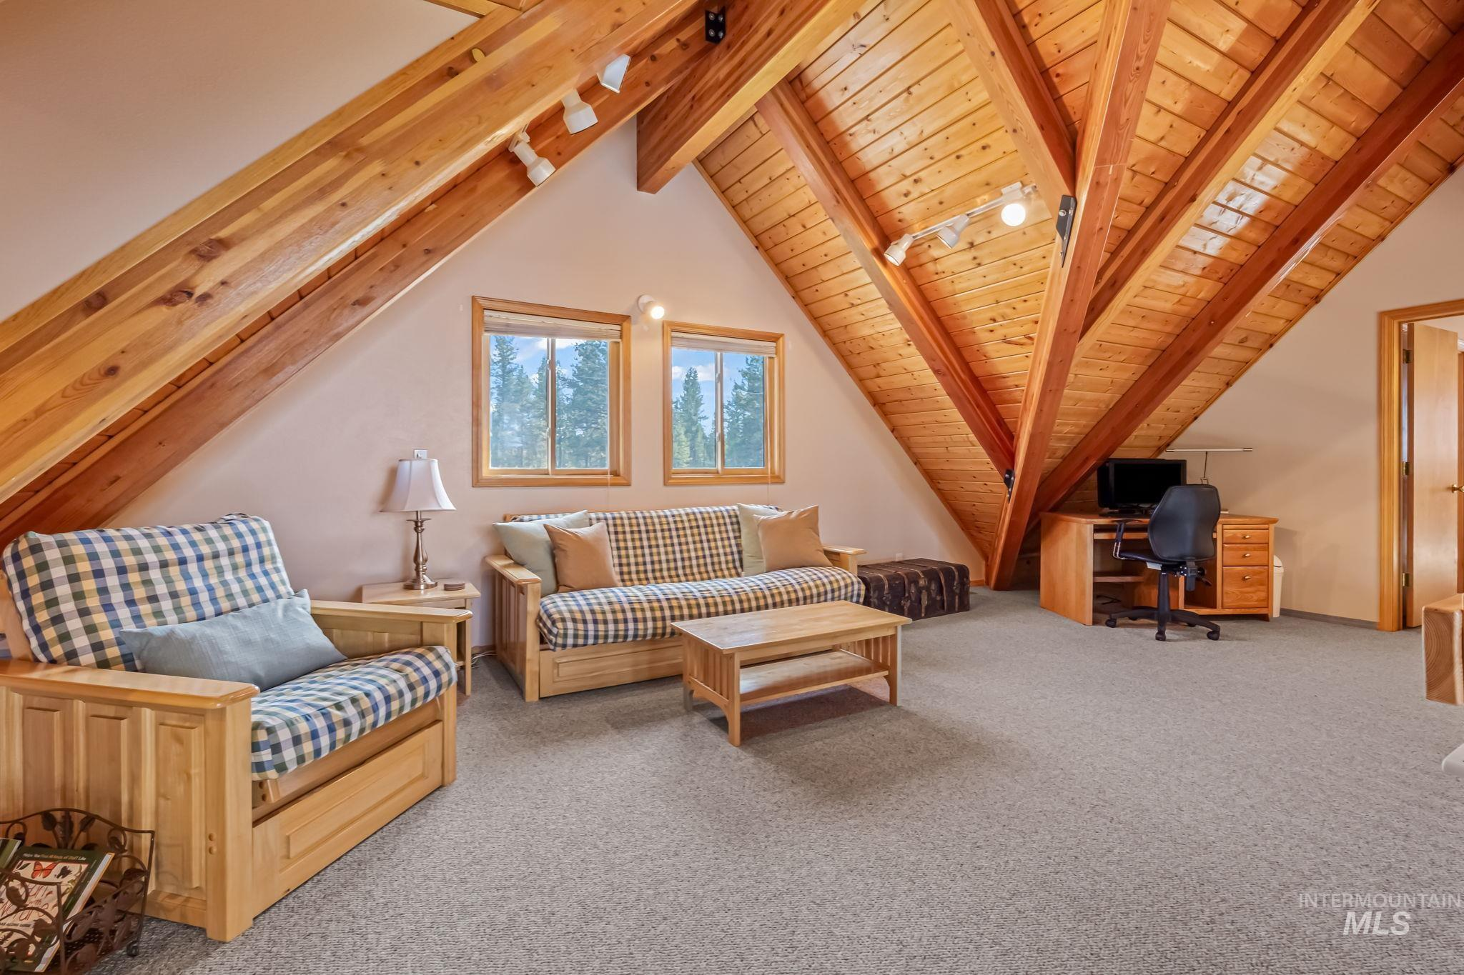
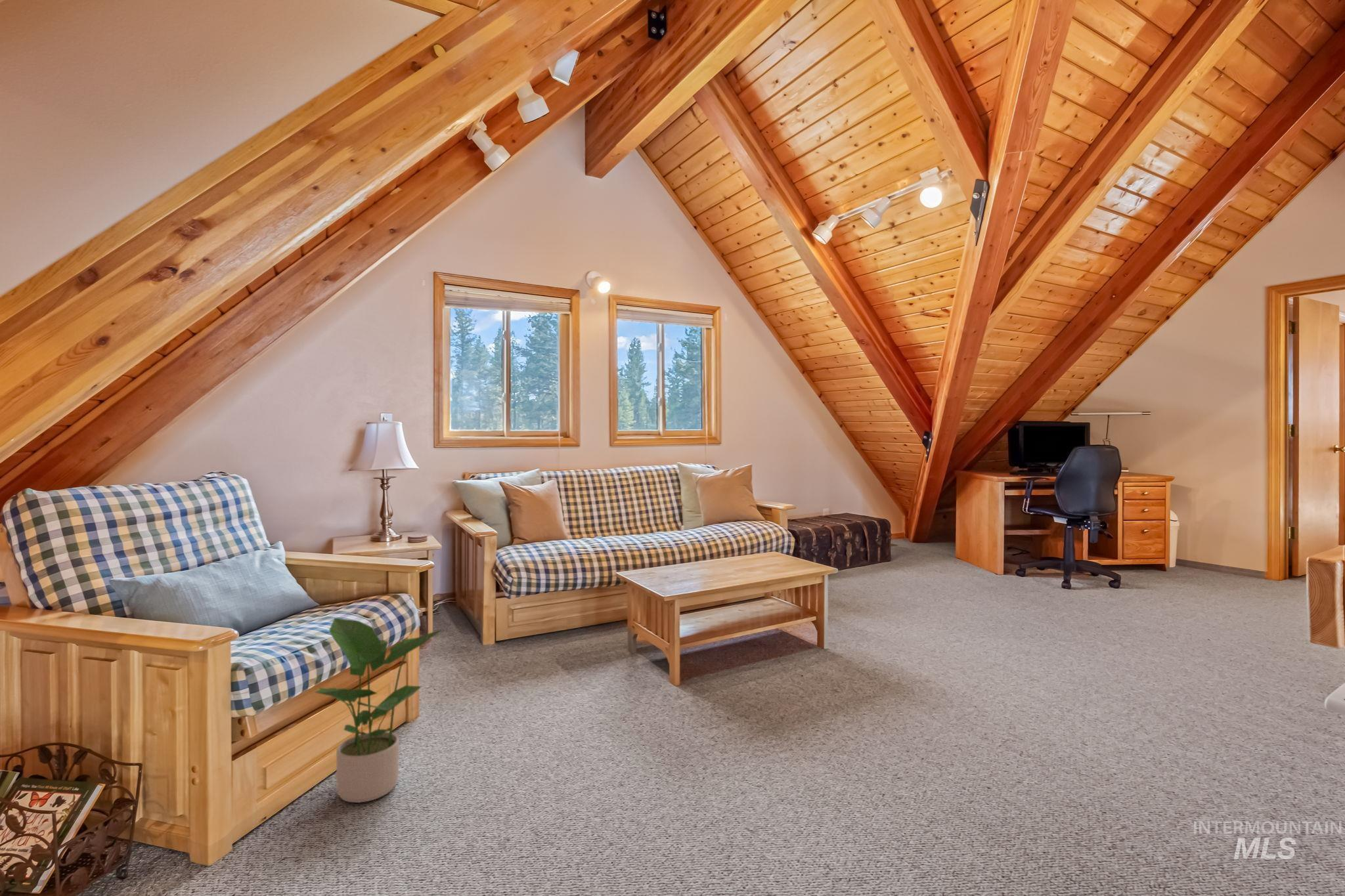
+ potted plant (370, 710)
